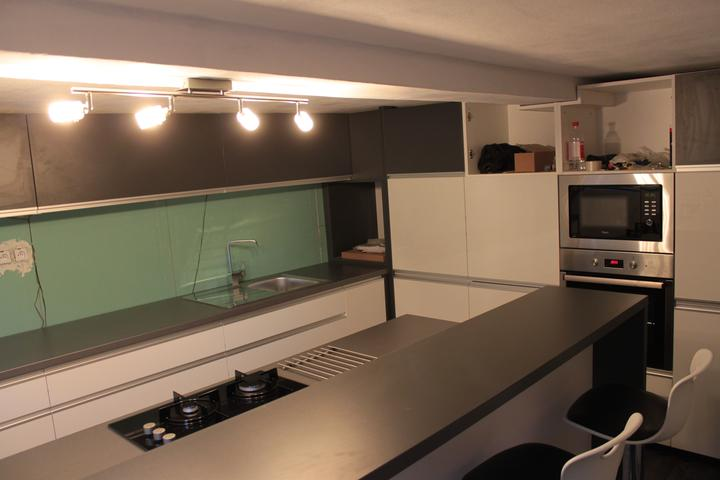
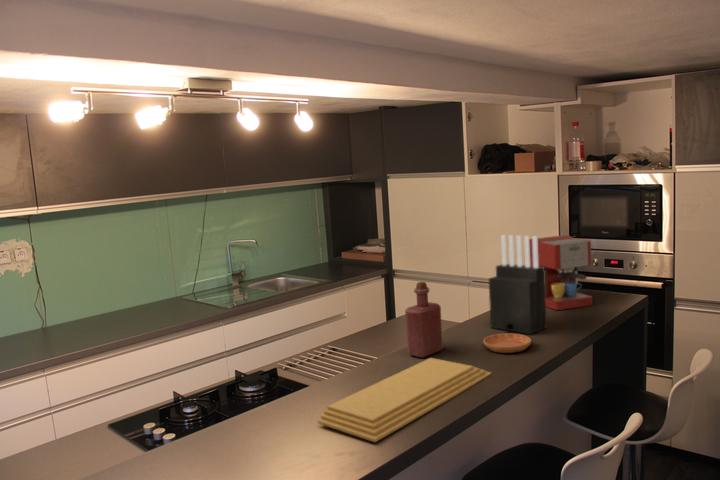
+ saucer (507, 343)
+ knife block (514, 283)
+ cutting board (411, 391)
+ bottle (423, 317)
+ coffee maker (558, 270)
